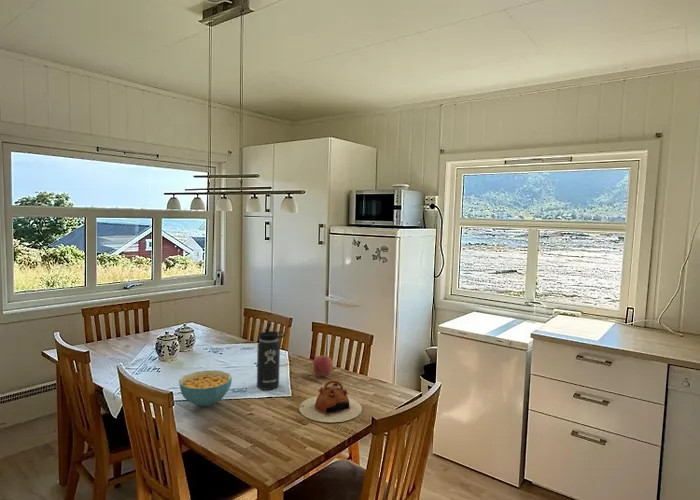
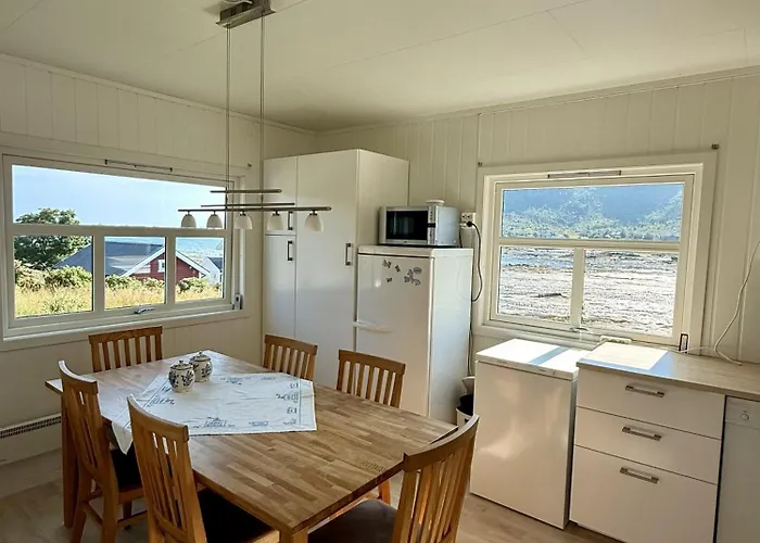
- teapot (330, 394)
- thermos bottle (271, 354)
- fruit (322, 365)
- cereal bowl (205, 391)
